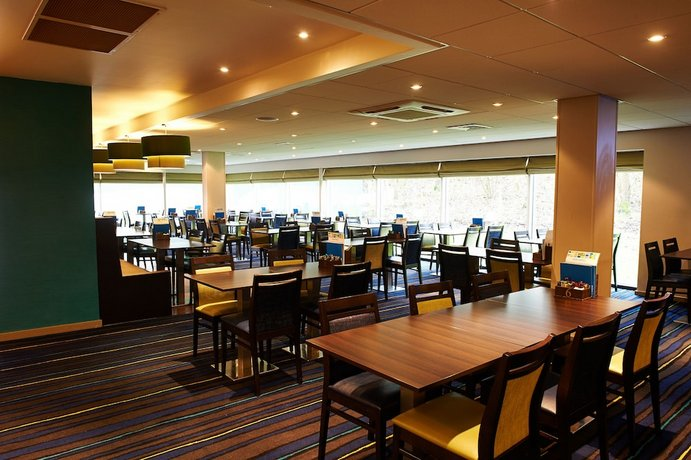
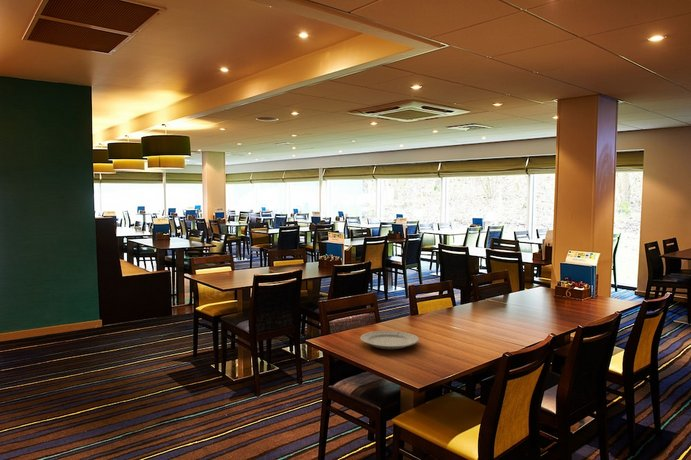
+ chinaware (389, 340)
